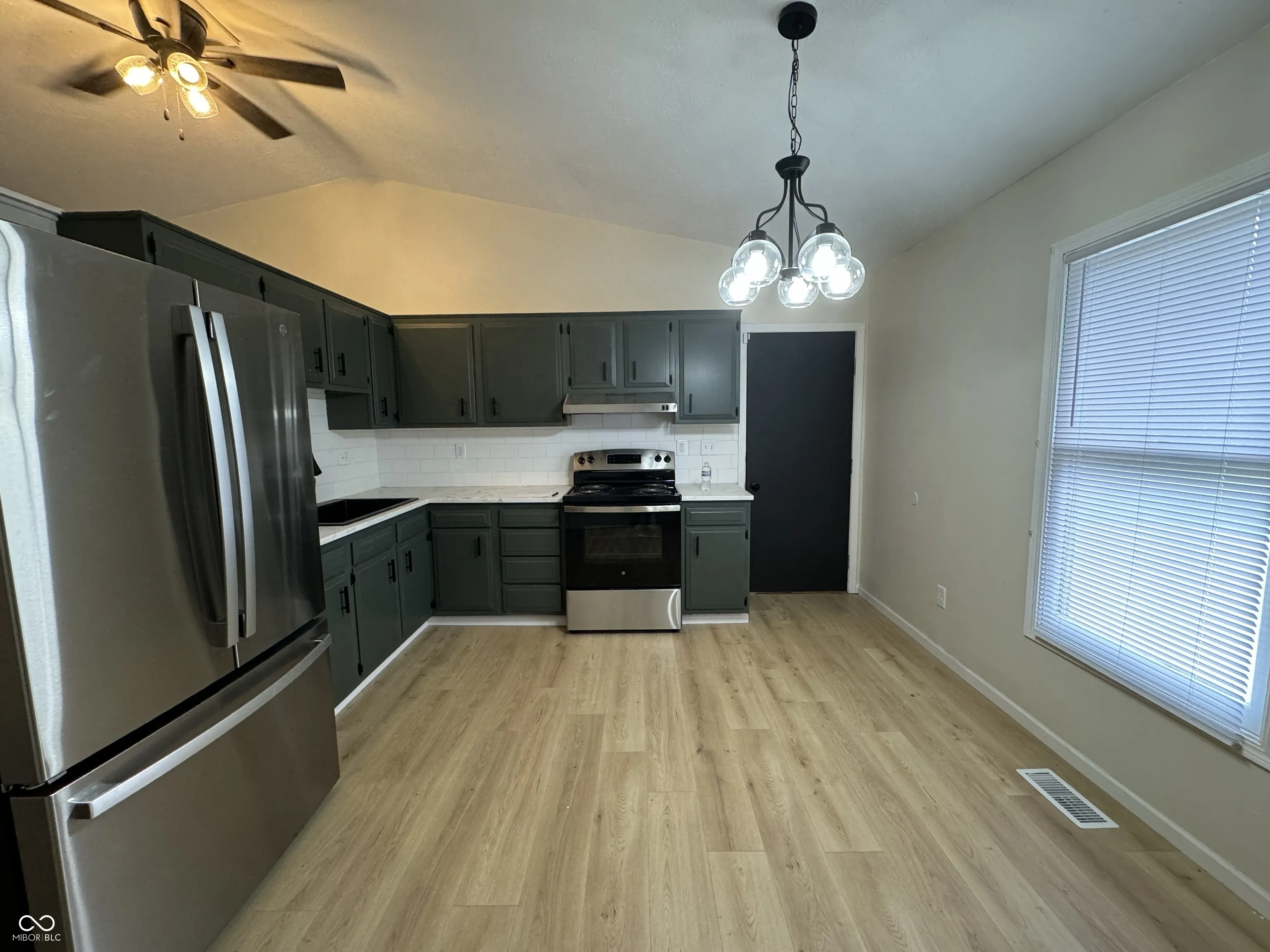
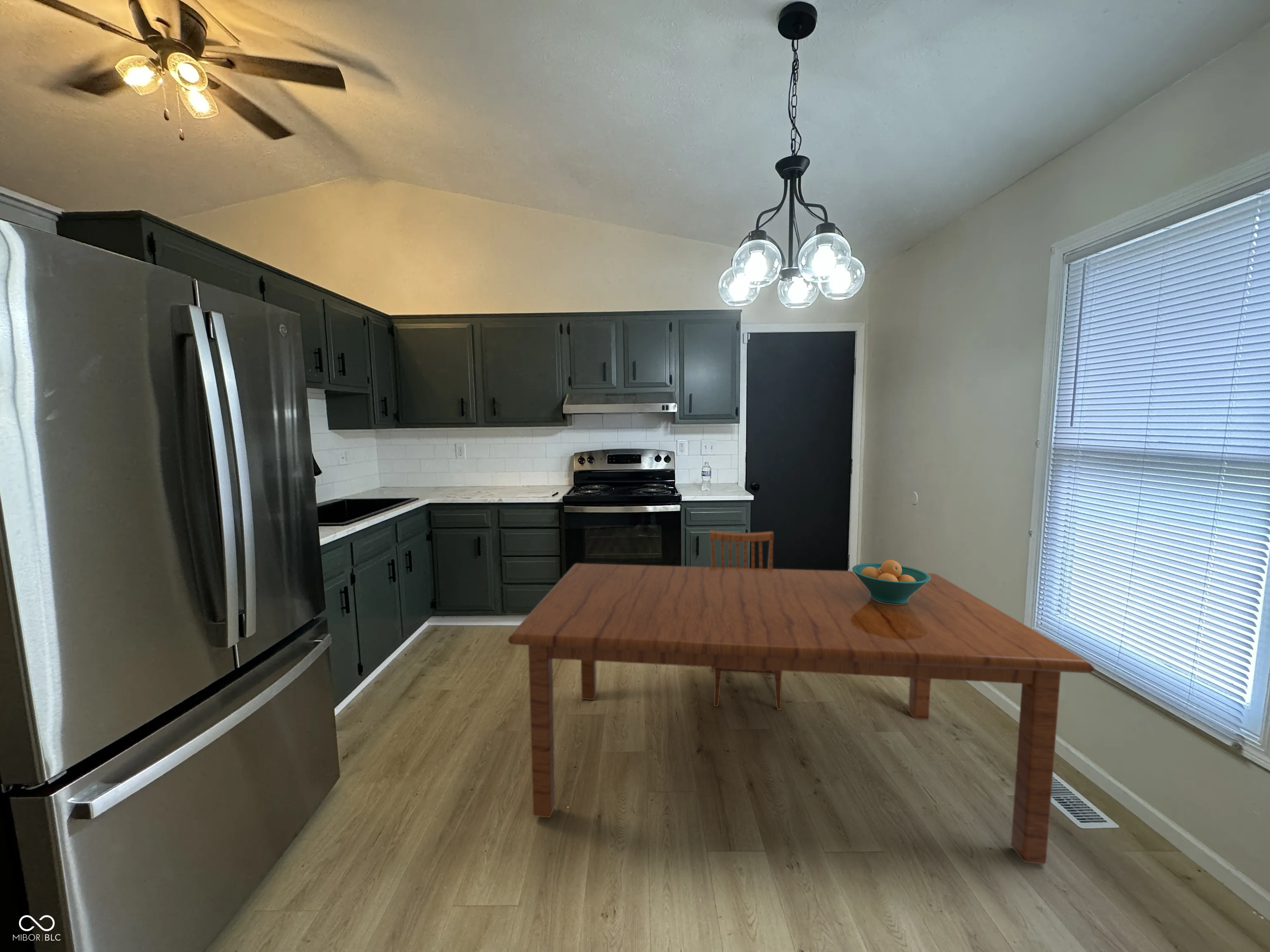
+ fruit bowl (890, 579)
+ dining table (754, 647)
